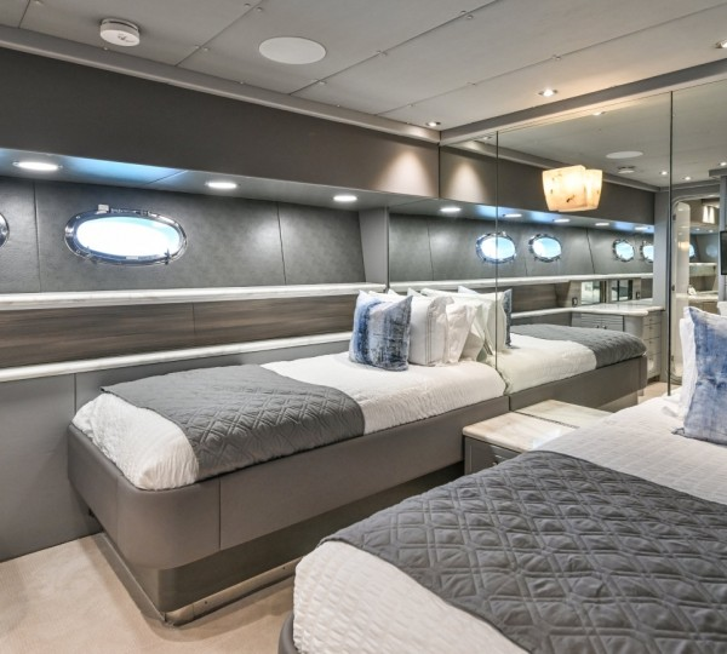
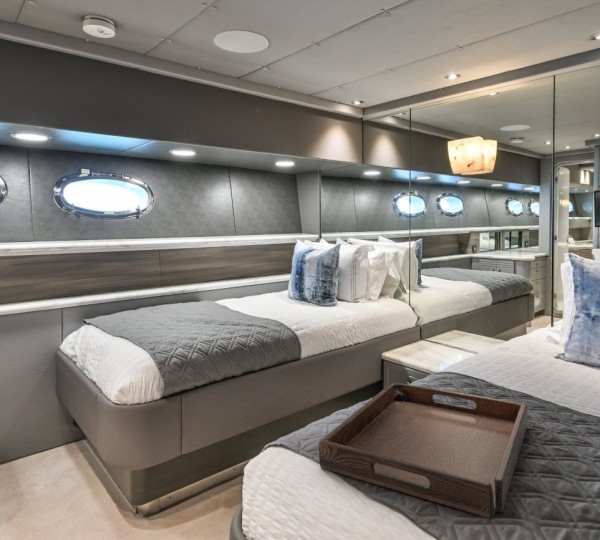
+ serving tray (431, 432)
